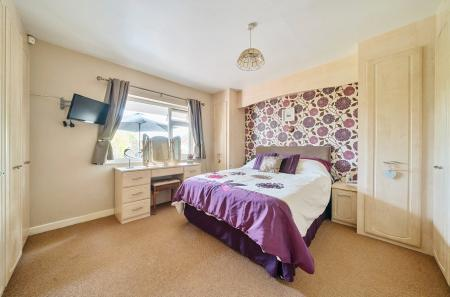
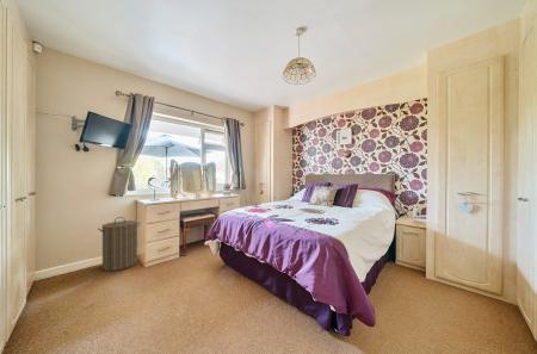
+ laundry hamper (119, 241)
